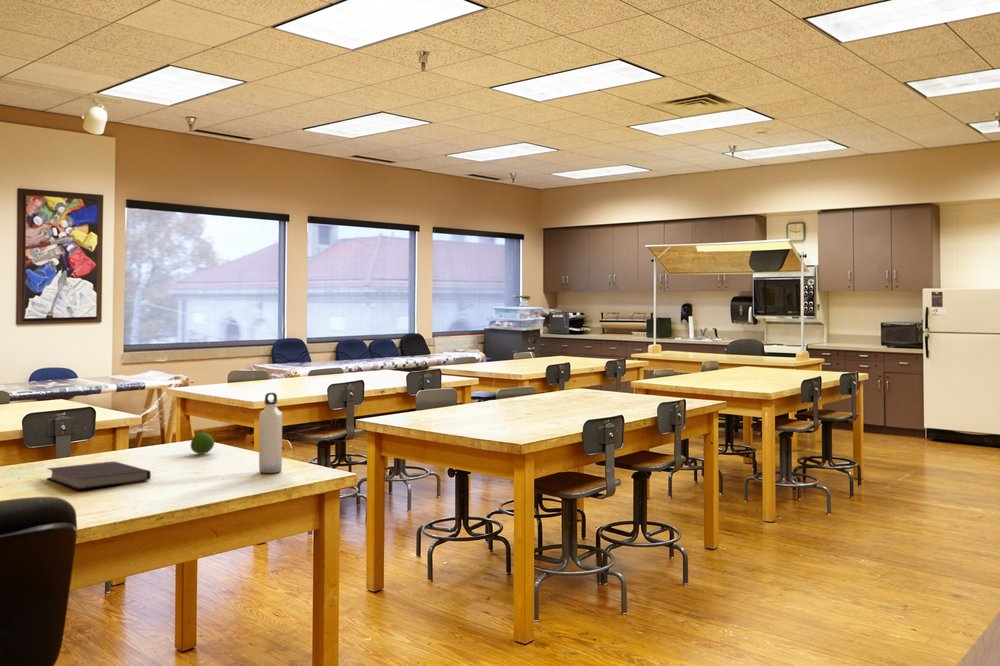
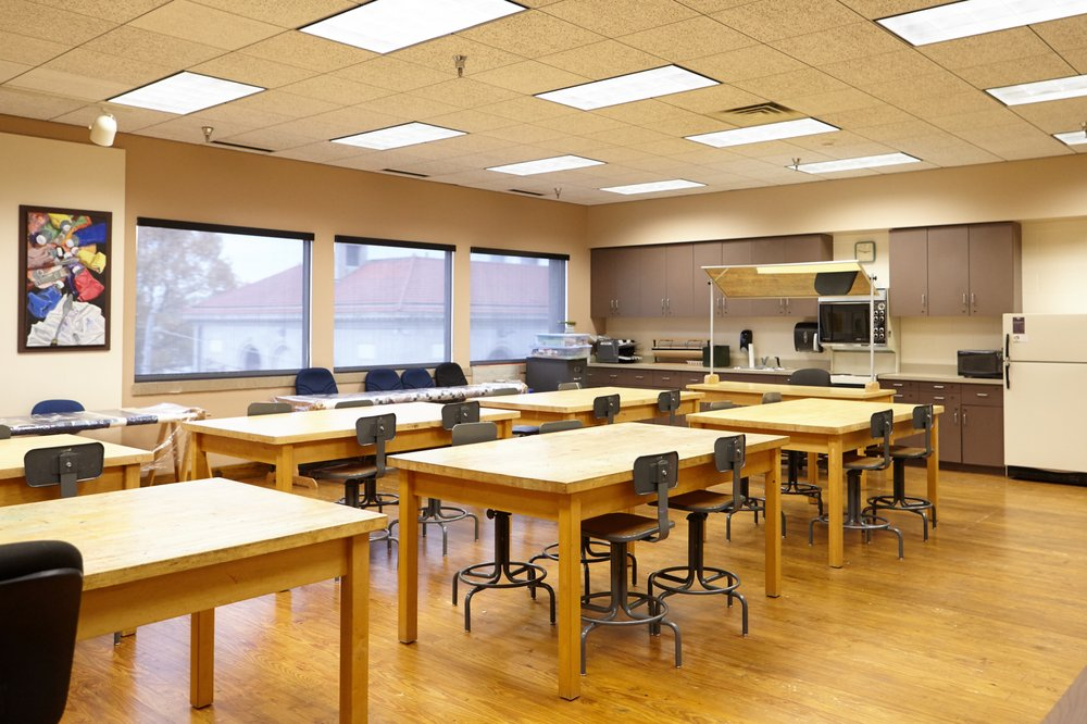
- lime (202, 443)
- notebook (98, 474)
- water bottle (270, 431)
